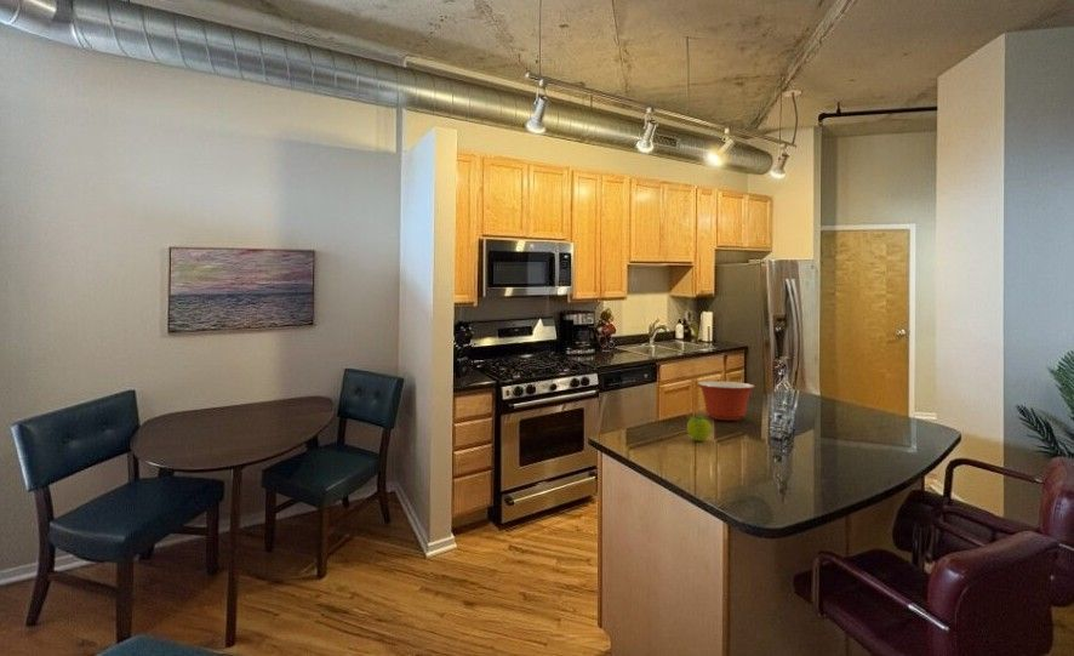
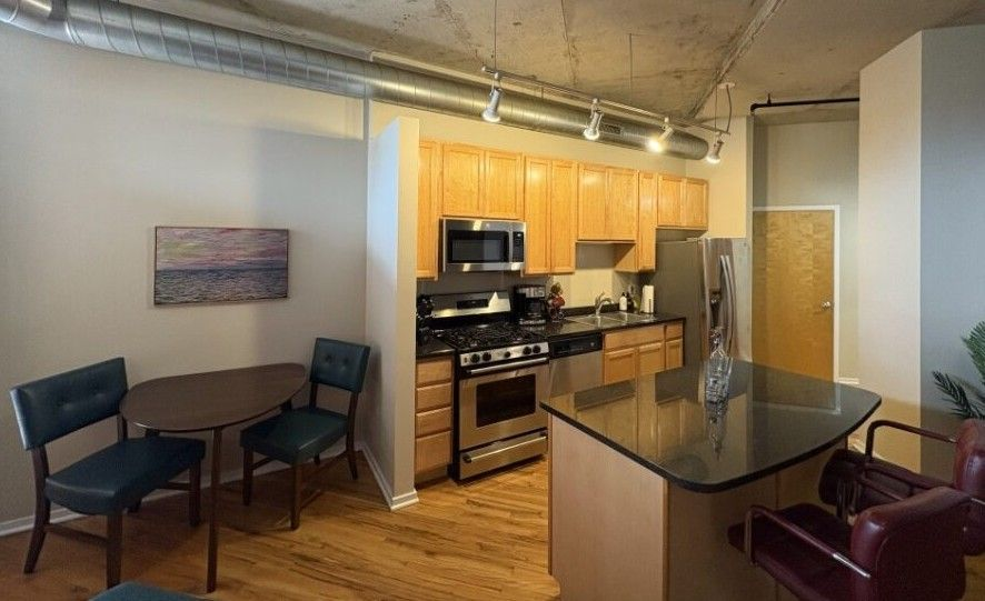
- mixing bowl (725, 400)
- fruit (698, 428)
